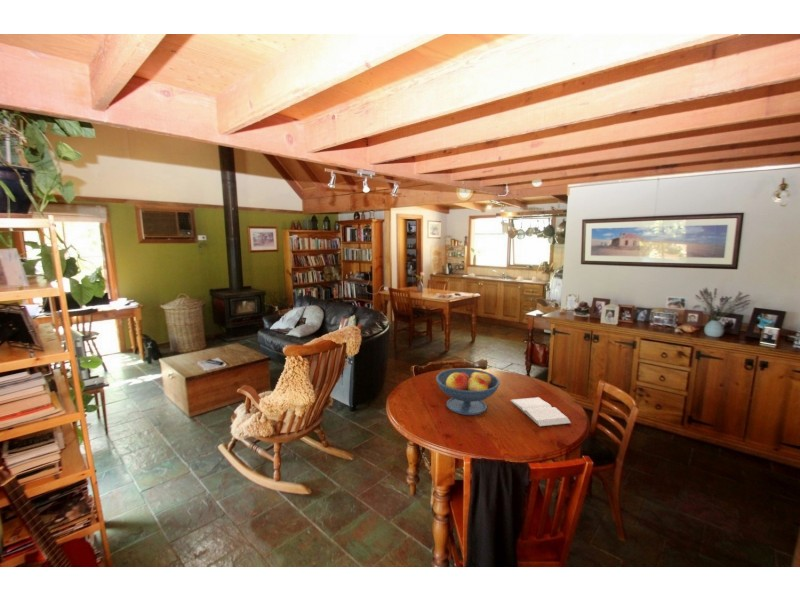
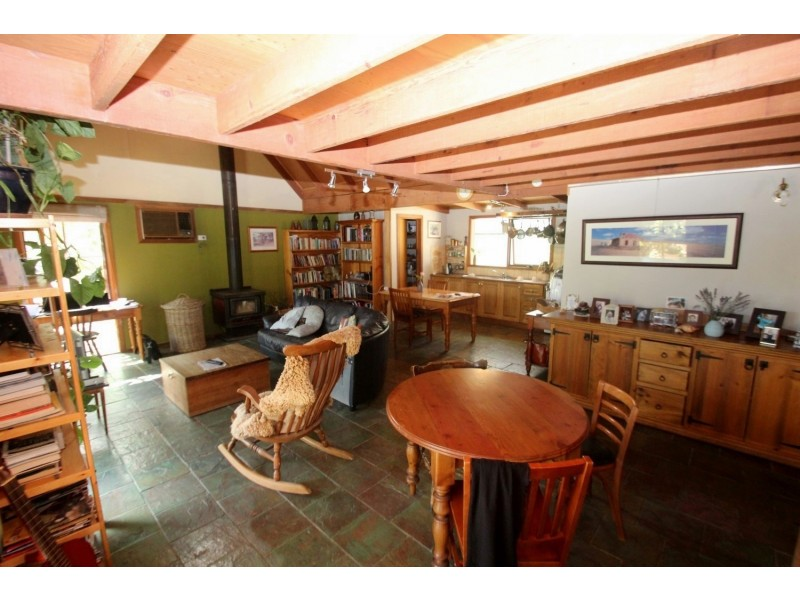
- book (538, 409)
- fruit bowl (467, 387)
